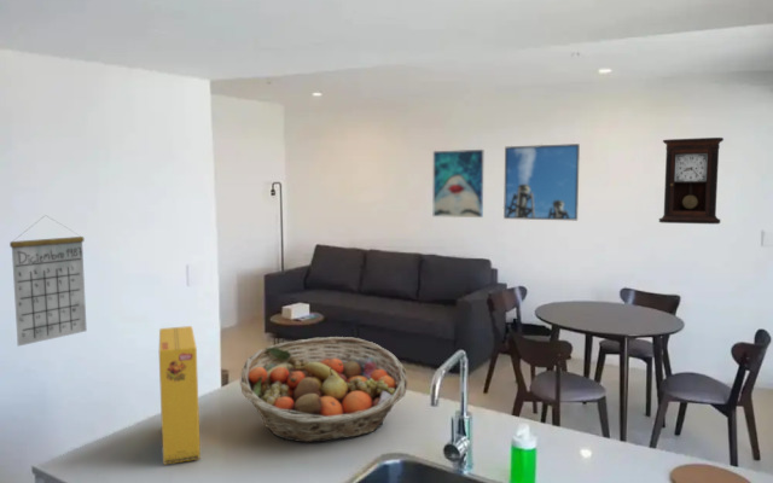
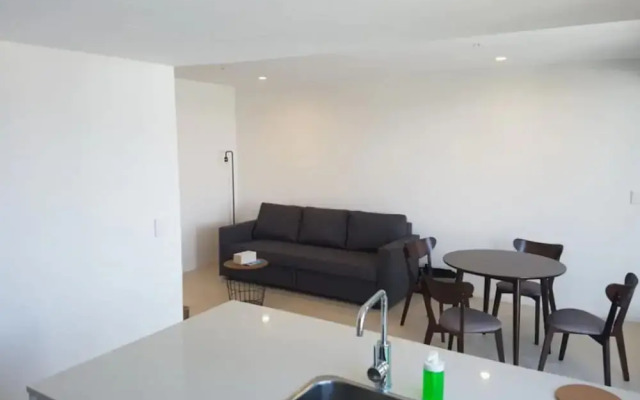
- calendar (50, 277)
- fruit basket (325, 386)
- cereal box (178, 390)
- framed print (540, 182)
- wall art (457, 184)
- pendulum clock (690, 181)
